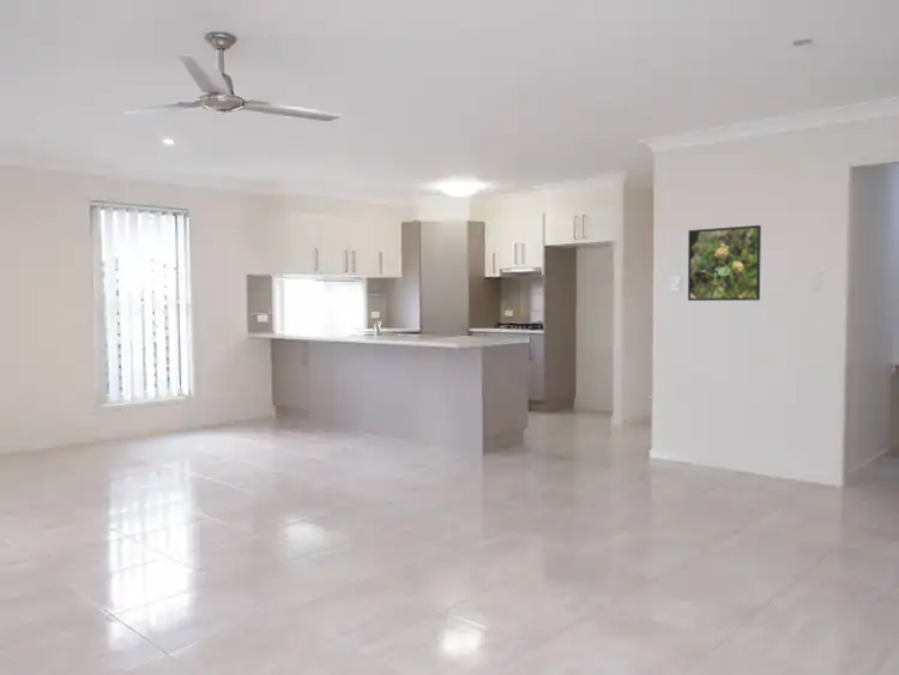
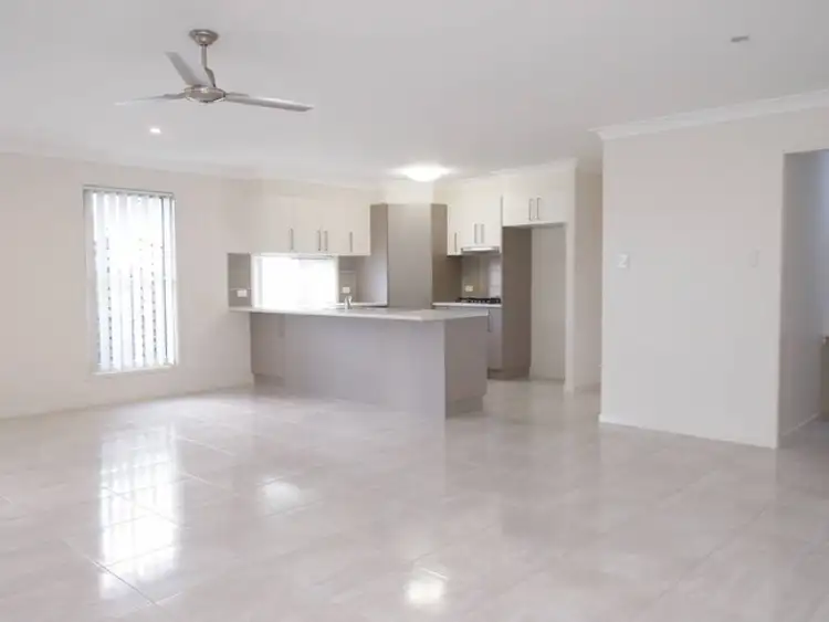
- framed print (723, 264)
